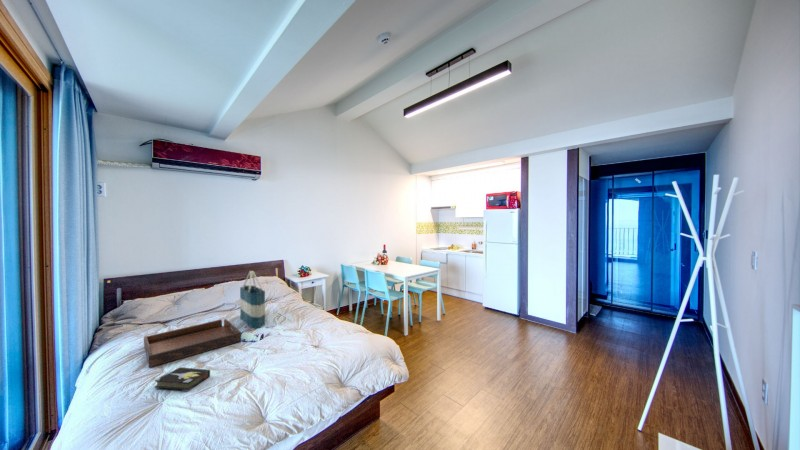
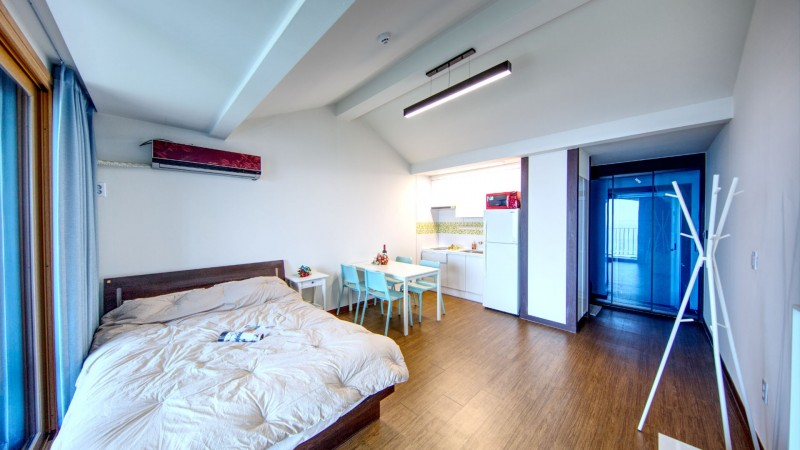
- serving tray (193, 339)
- tote bag (252, 296)
- hardback book (183, 377)
